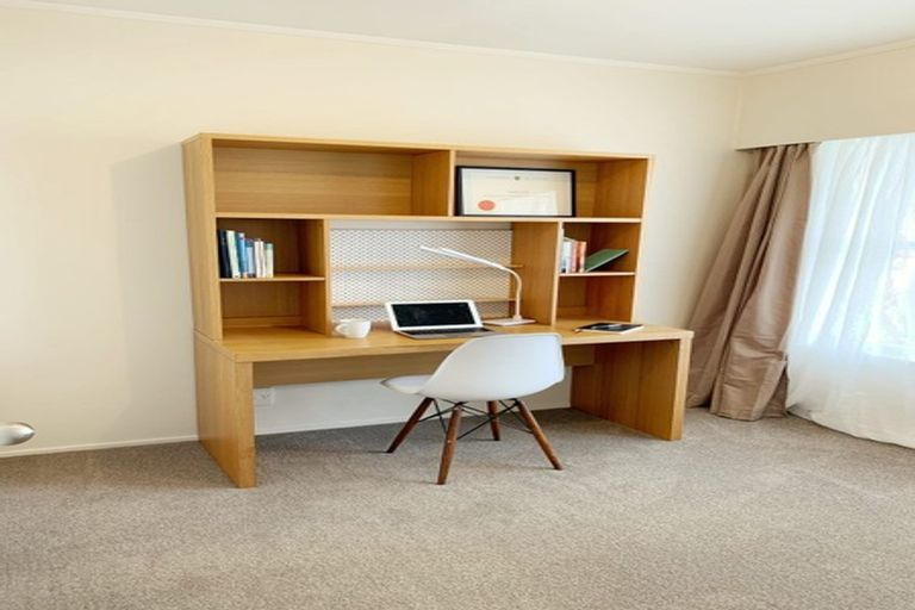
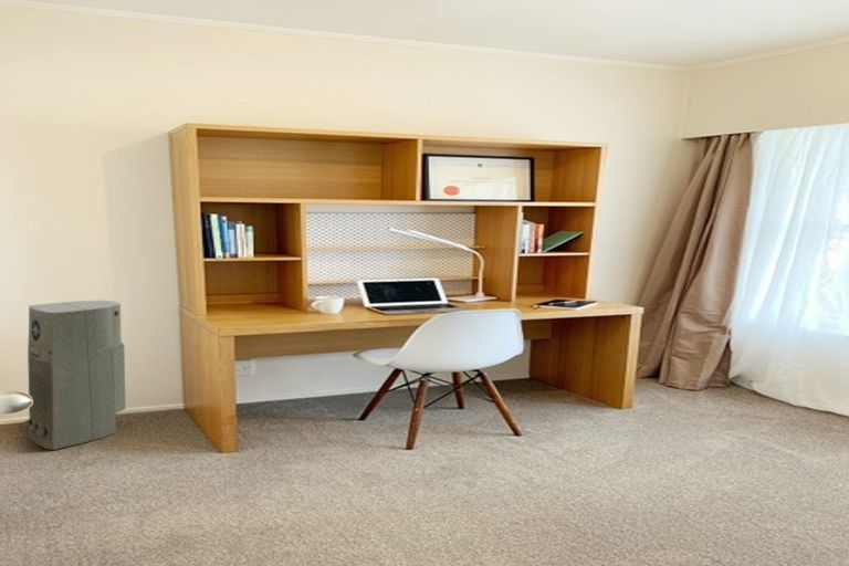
+ air purifier (76, 369)
